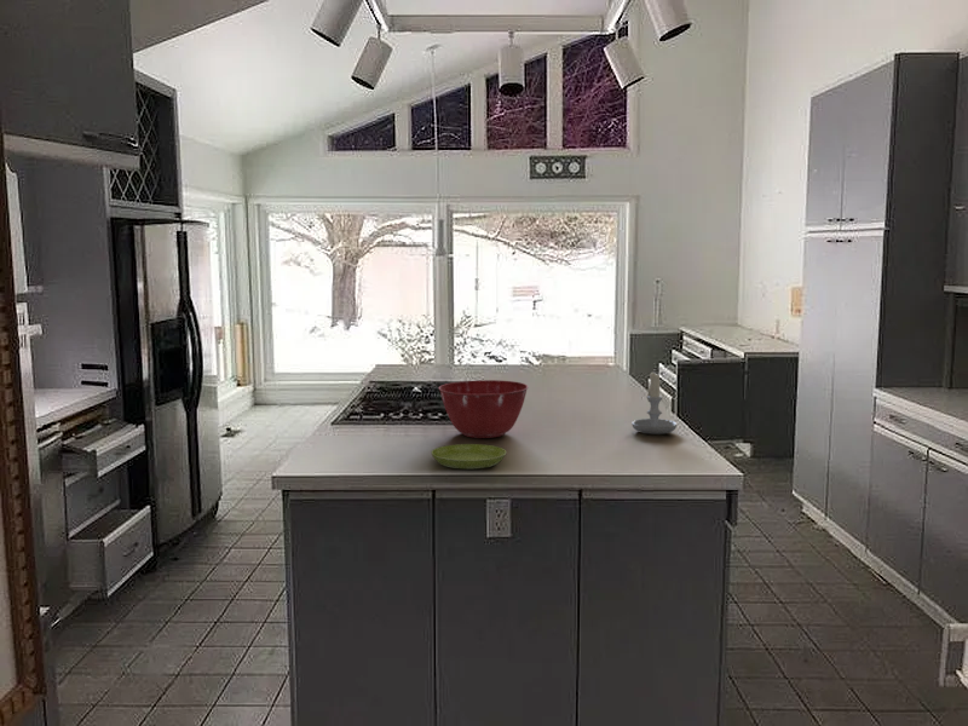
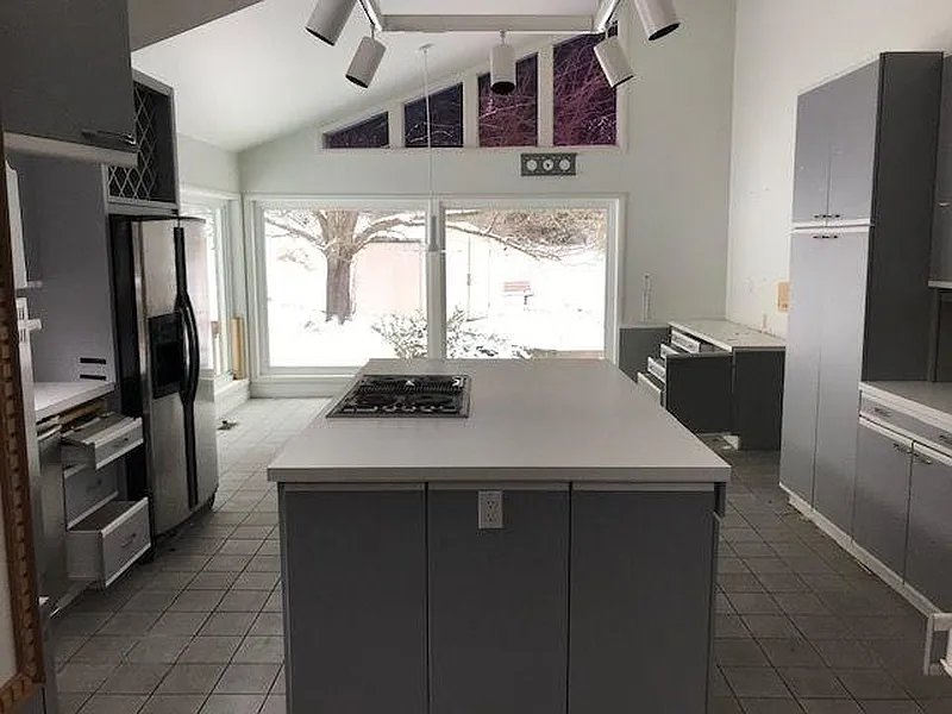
- candle (655, 402)
- saucer (468, 456)
- mixing bowl (483, 409)
